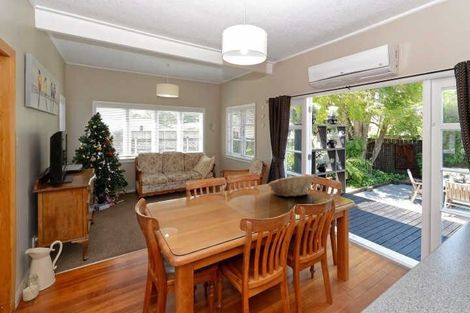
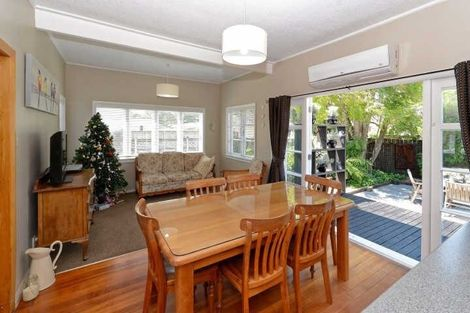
- fruit basket (291, 184)
